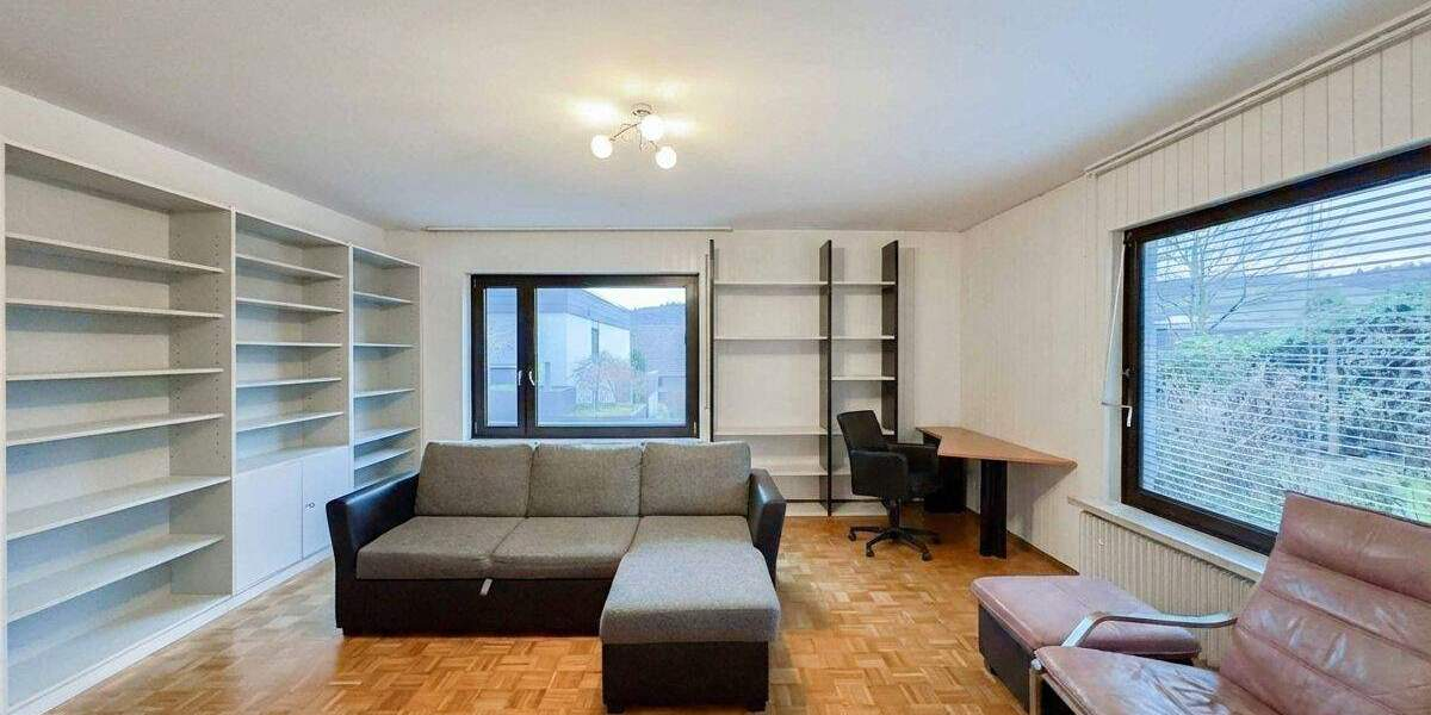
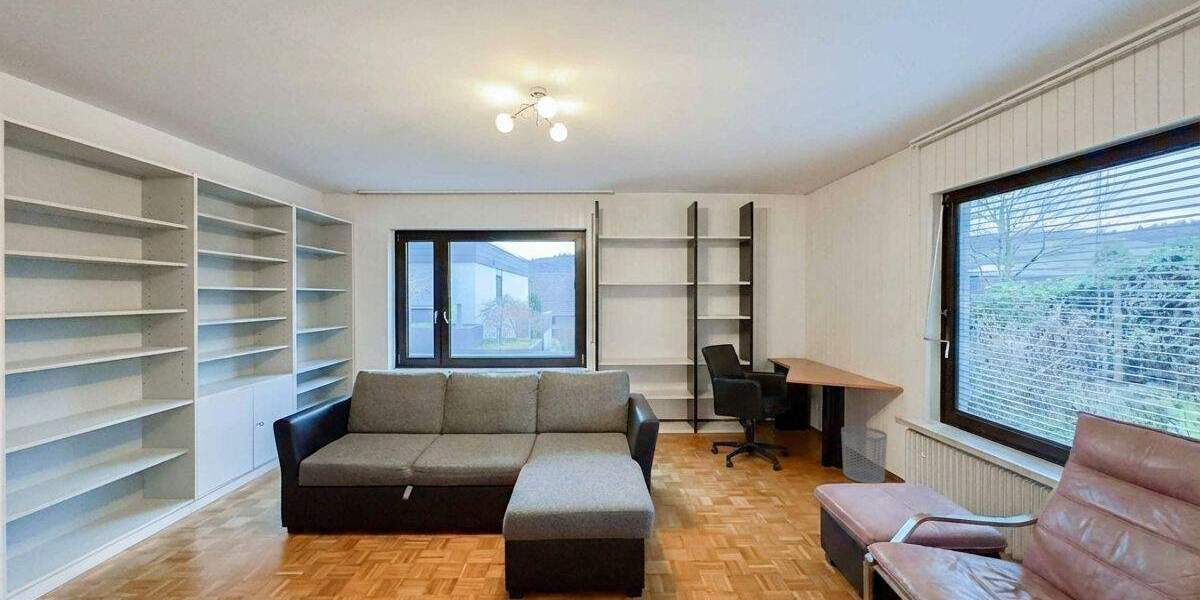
+ waste bin (863, 454)
